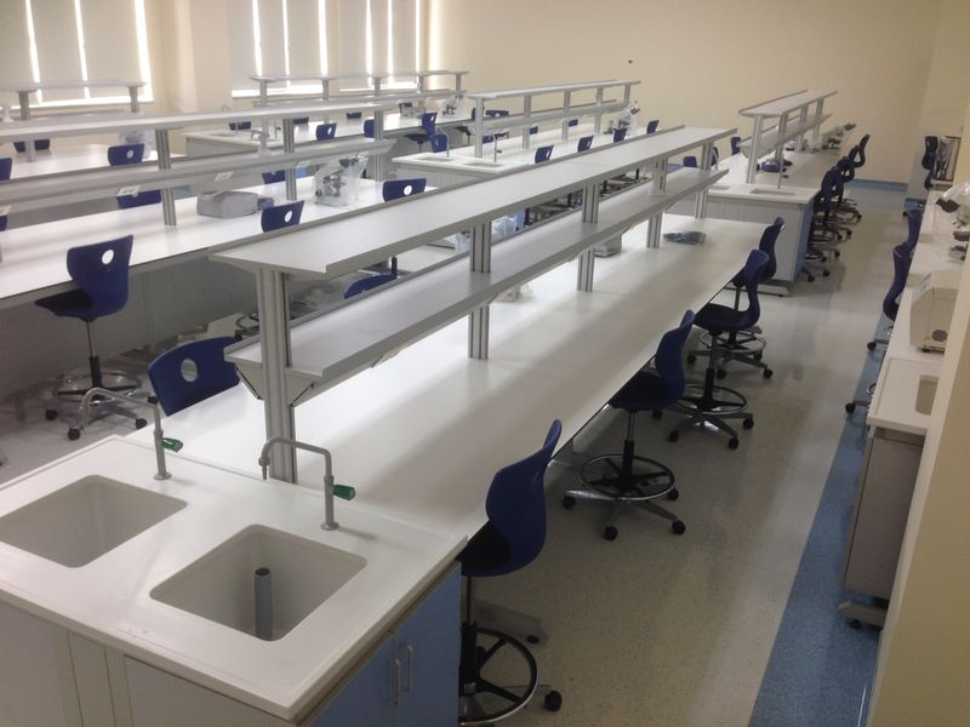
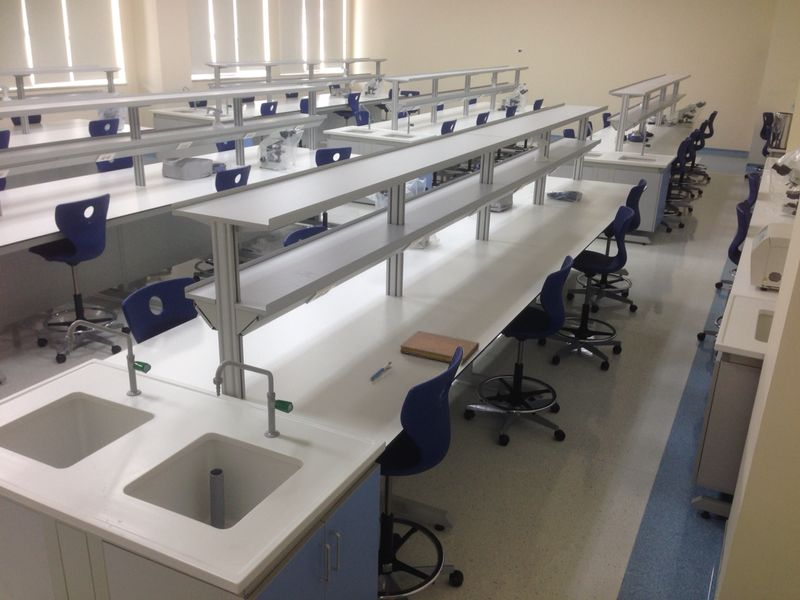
+ pen (380, 370)
+ notebook (439, 346)
